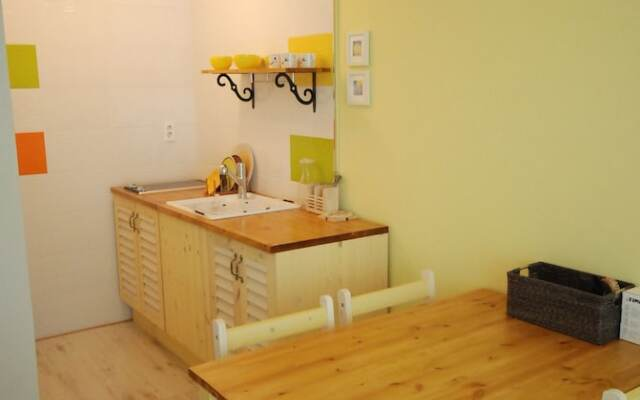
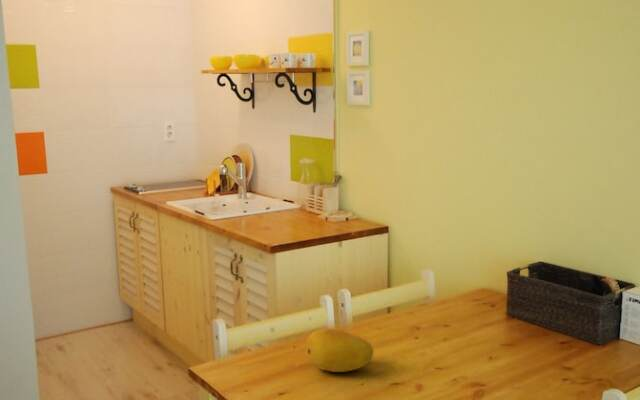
+ fruit (340, 348)
